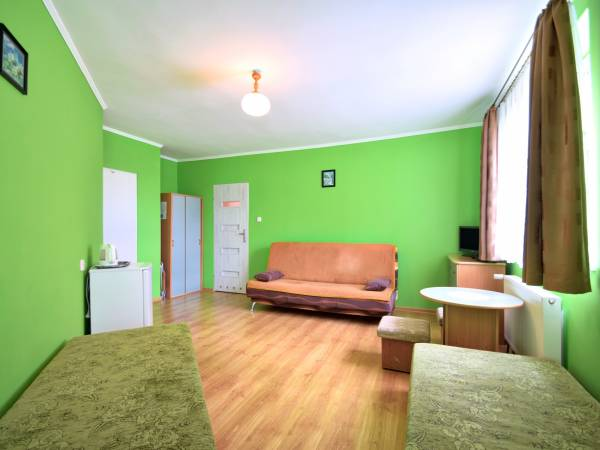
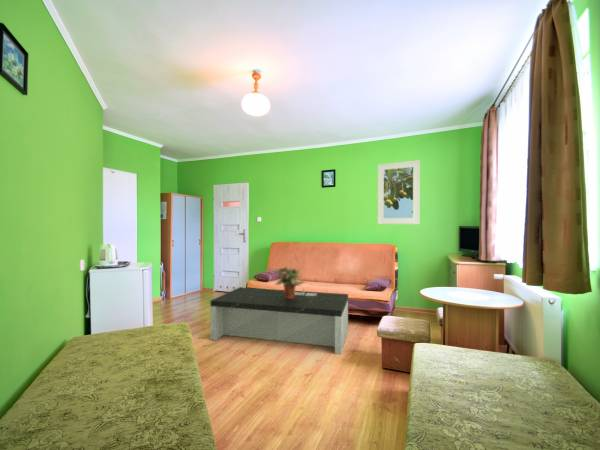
+ potted plant (290, 281)
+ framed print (398, 193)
+ coffee table (282, 312)
